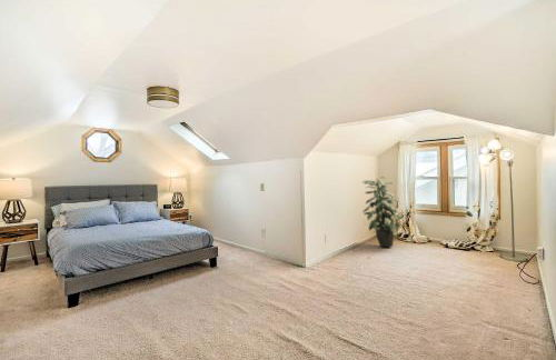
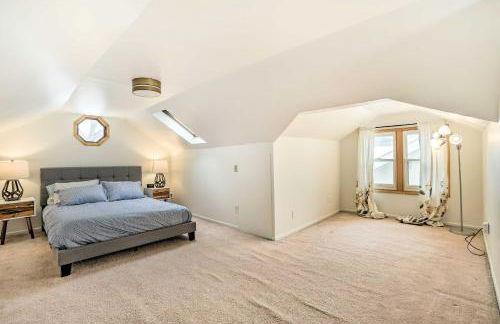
- indoor plant (380, 211)
